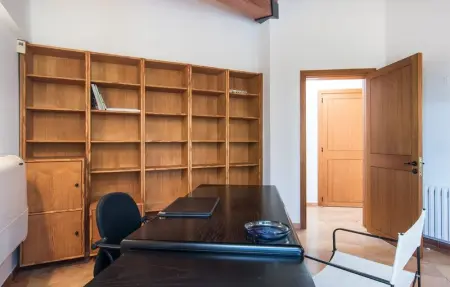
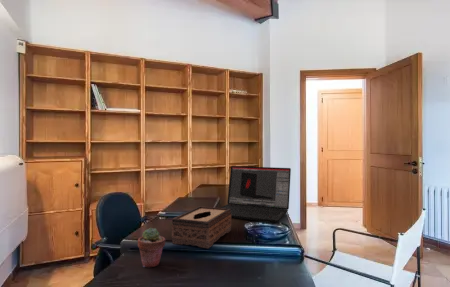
+ laptop (251, 190)
+ potted succulent (151, 246)
+ tissue box (203, 225)
